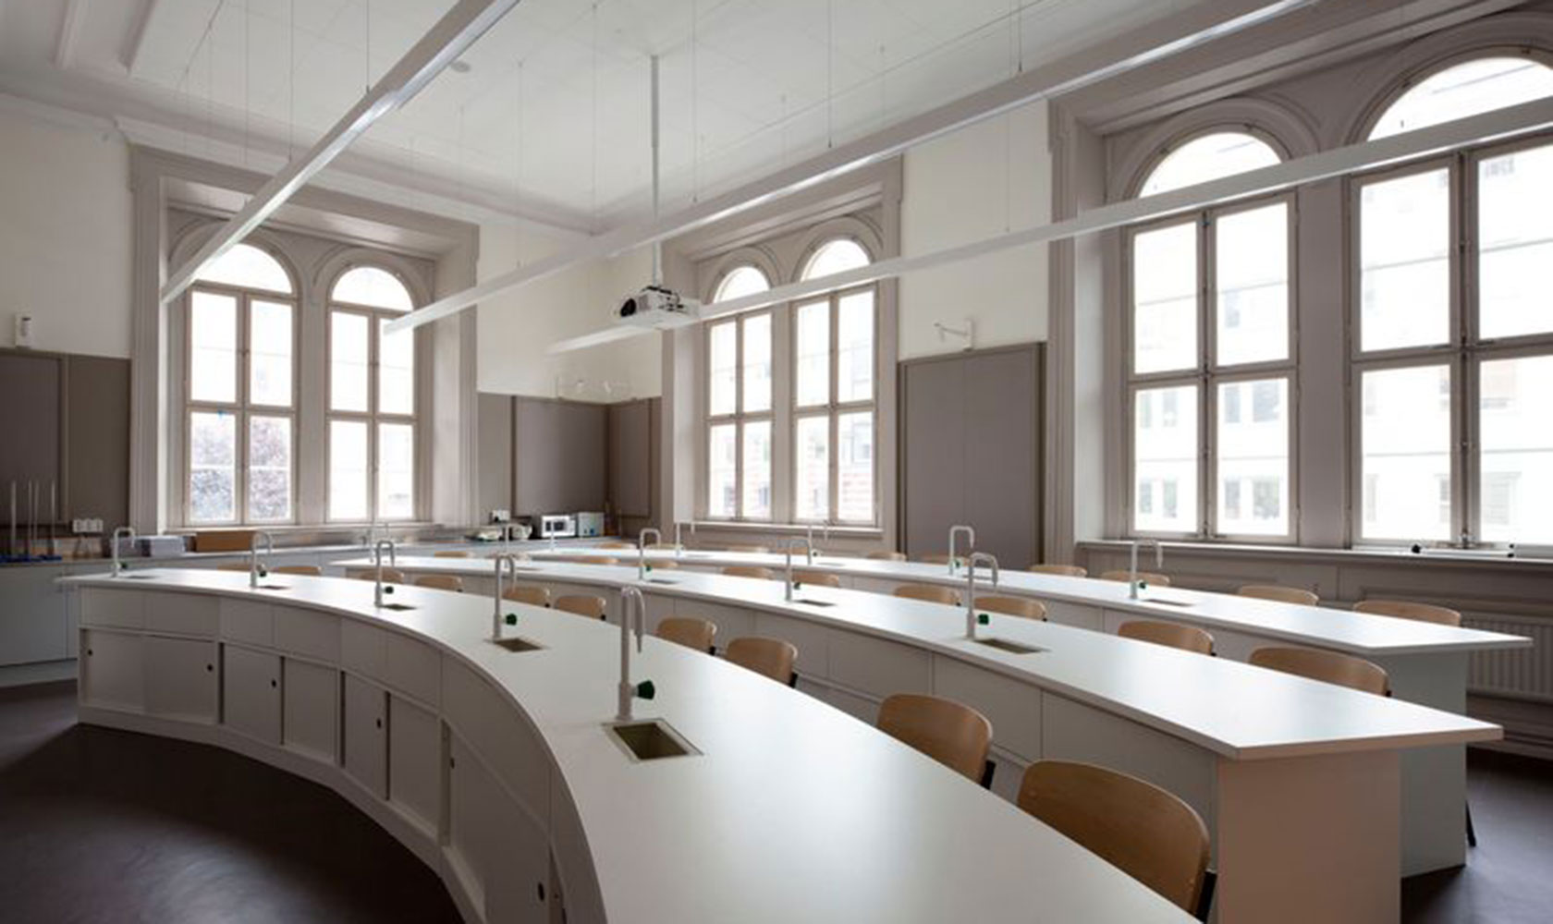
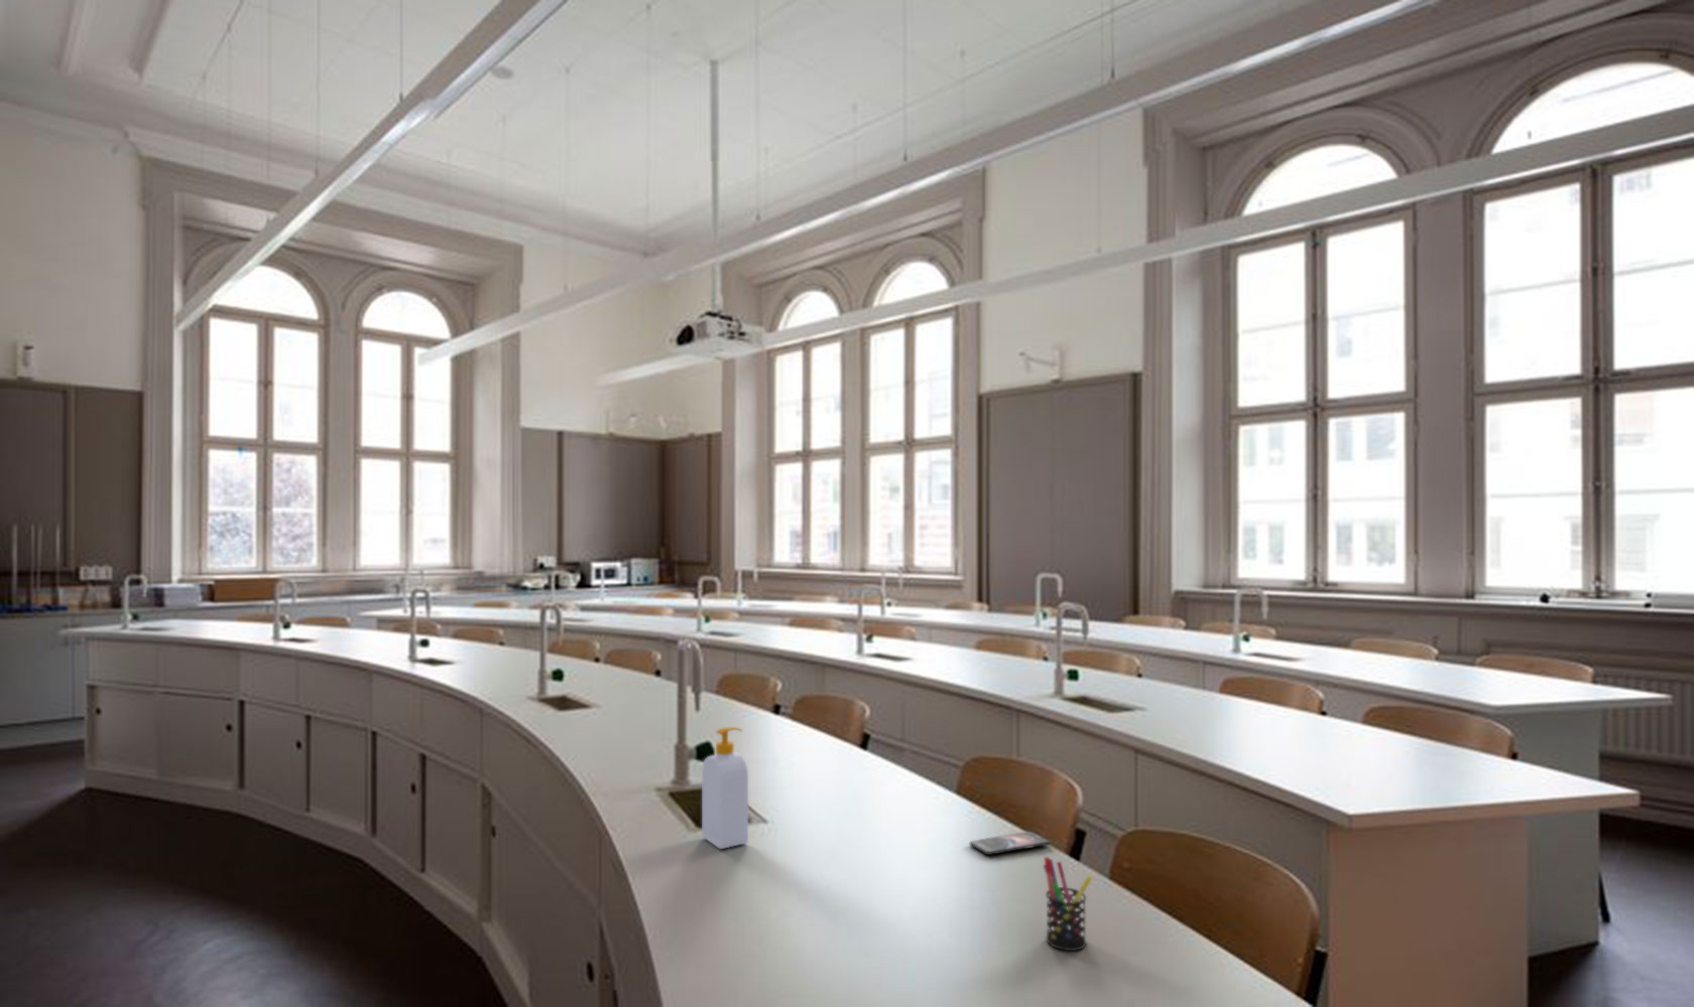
+ pen holder (1062, 903)
+ smartphone (1009, 843)
+ soap bottle (726, 784)
